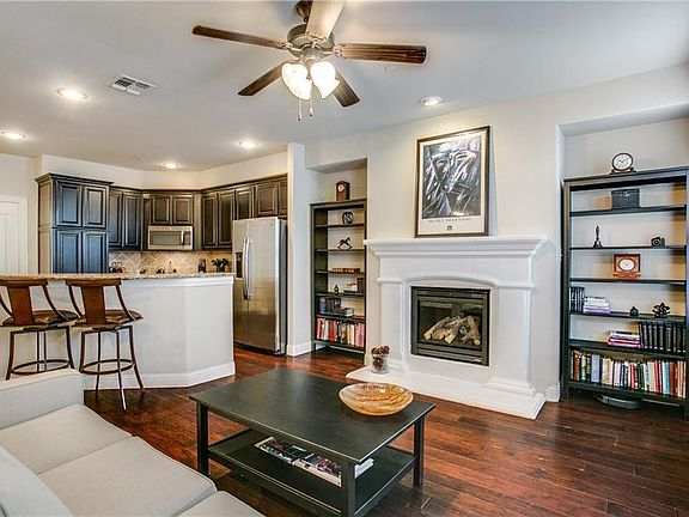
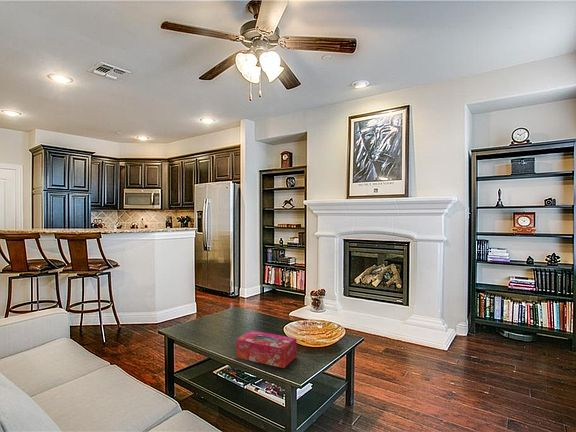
+ tissue box (266, 347)
